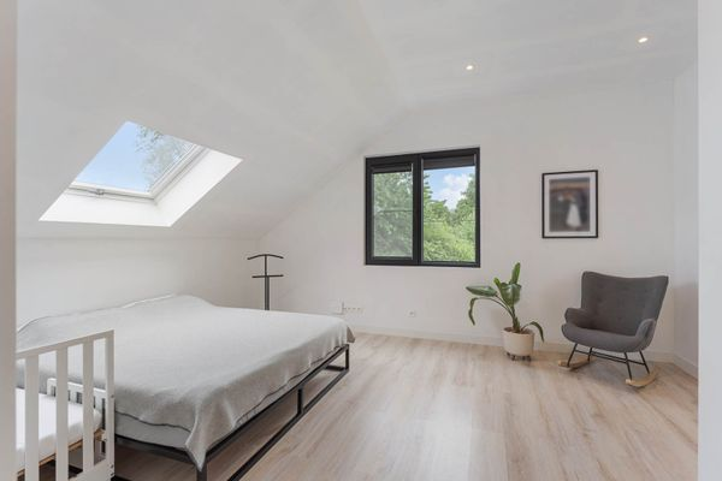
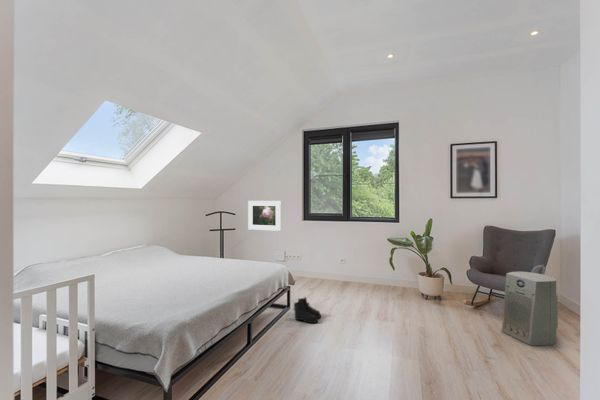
+ boots (307, 308)
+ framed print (264, 215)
+ fan (532, 305)
